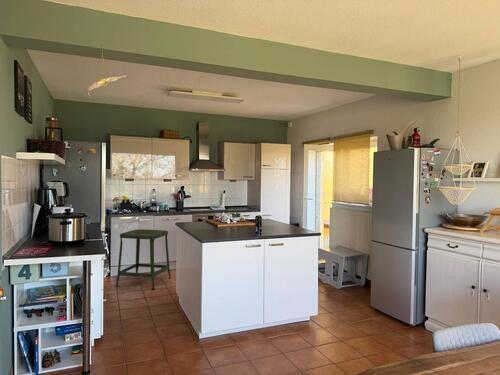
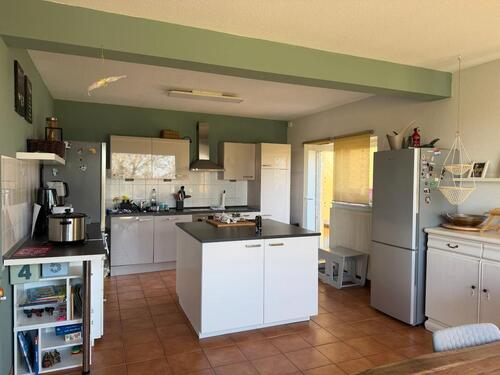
- stool (150, 257)
